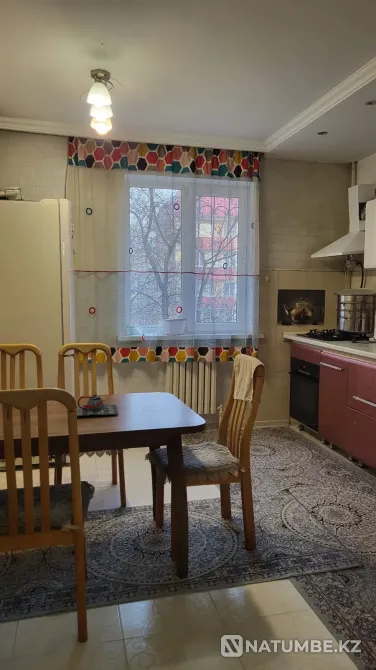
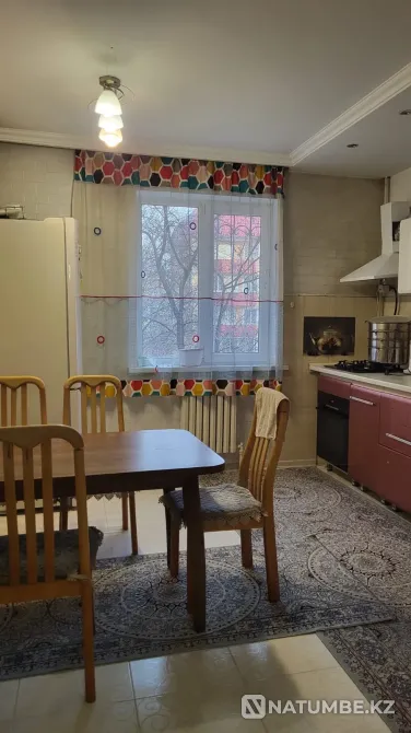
- teapot (95, 403)
